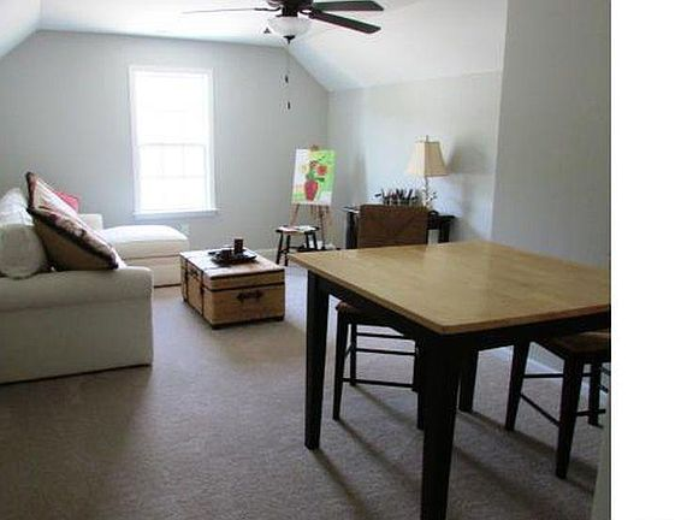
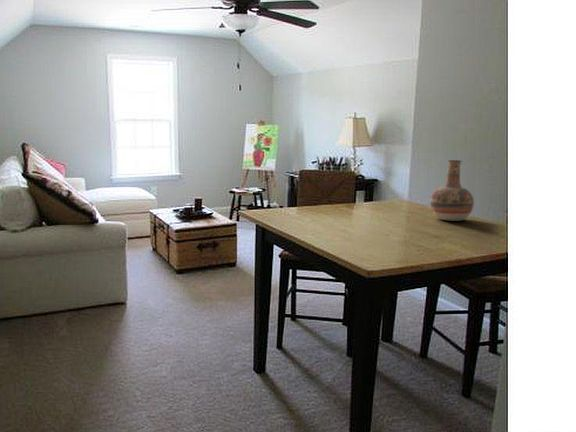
+ vase (452, 190)
